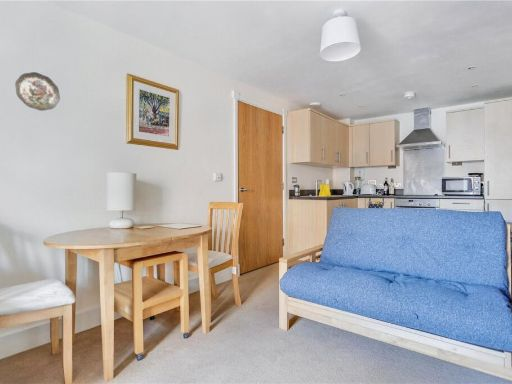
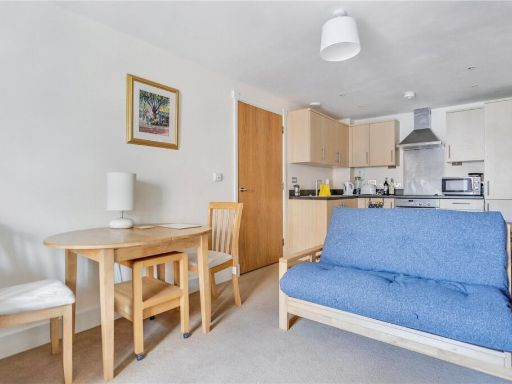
- decorative plate (38, 91)
